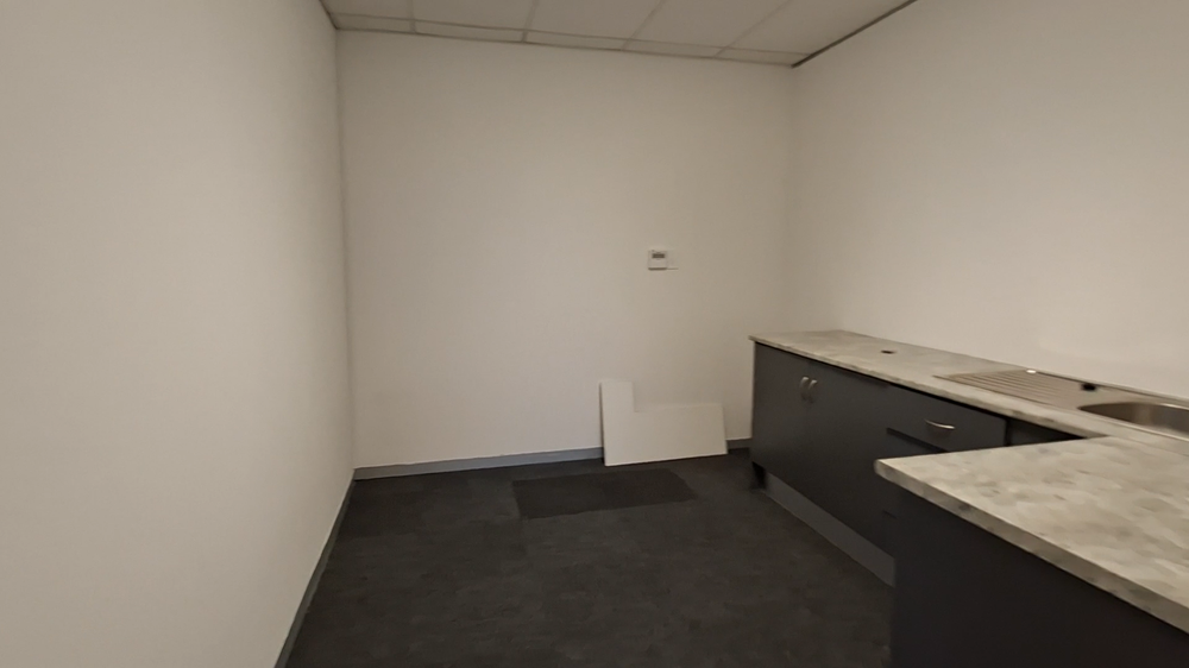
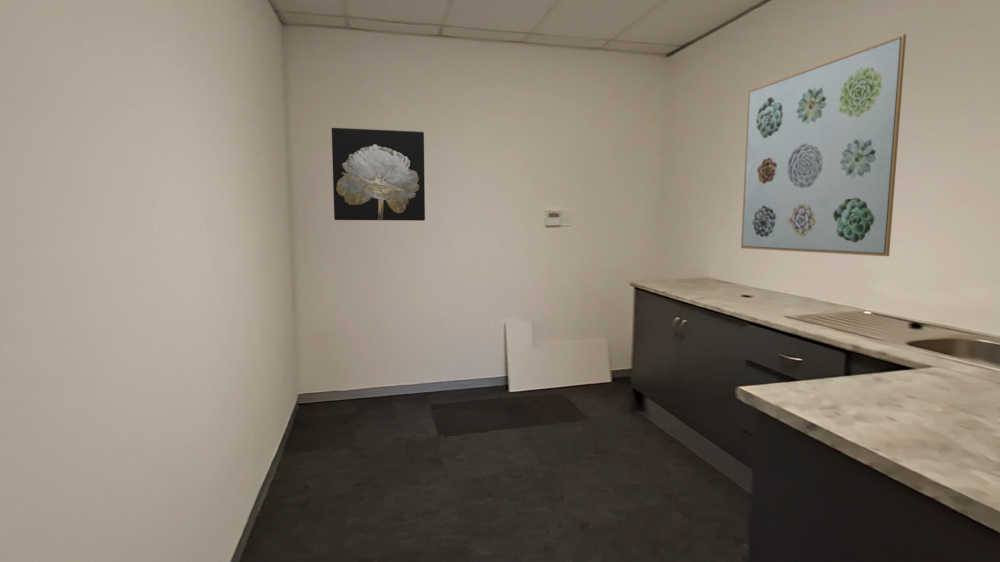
+ wall art (379, 175)
+ wall art (808, 161)
